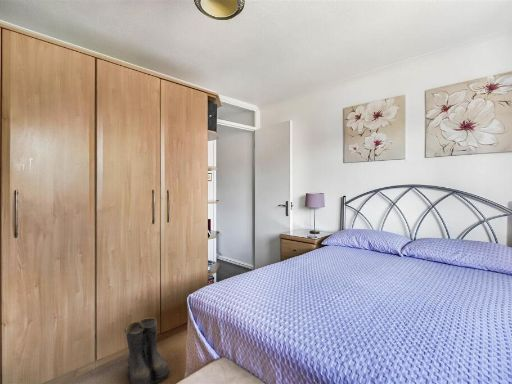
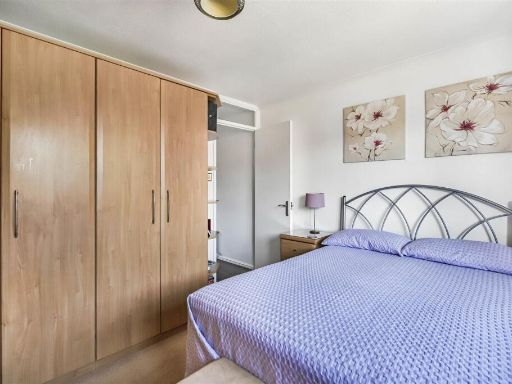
- boots (145, 349)
